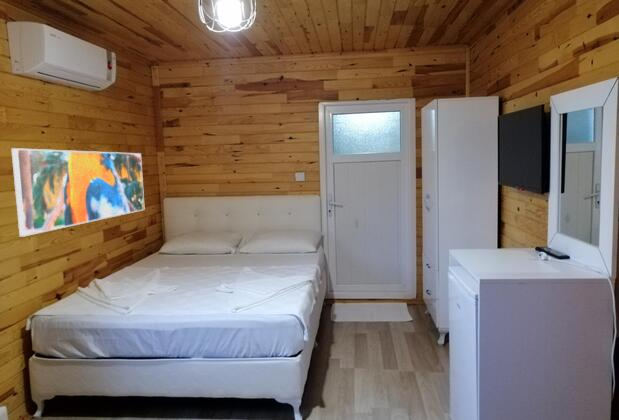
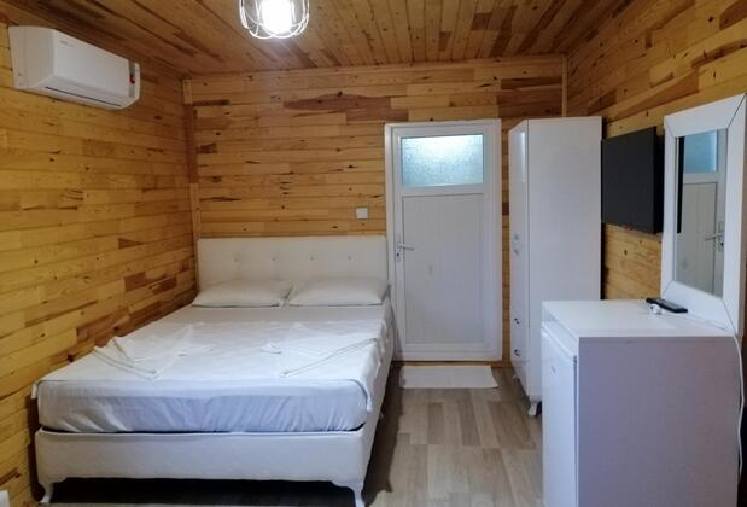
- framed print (93, 186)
